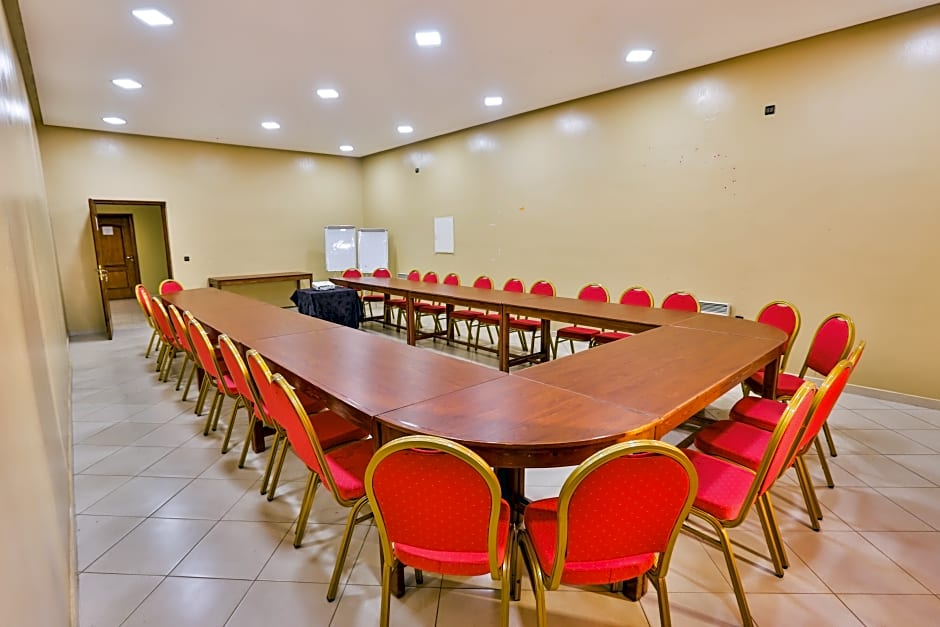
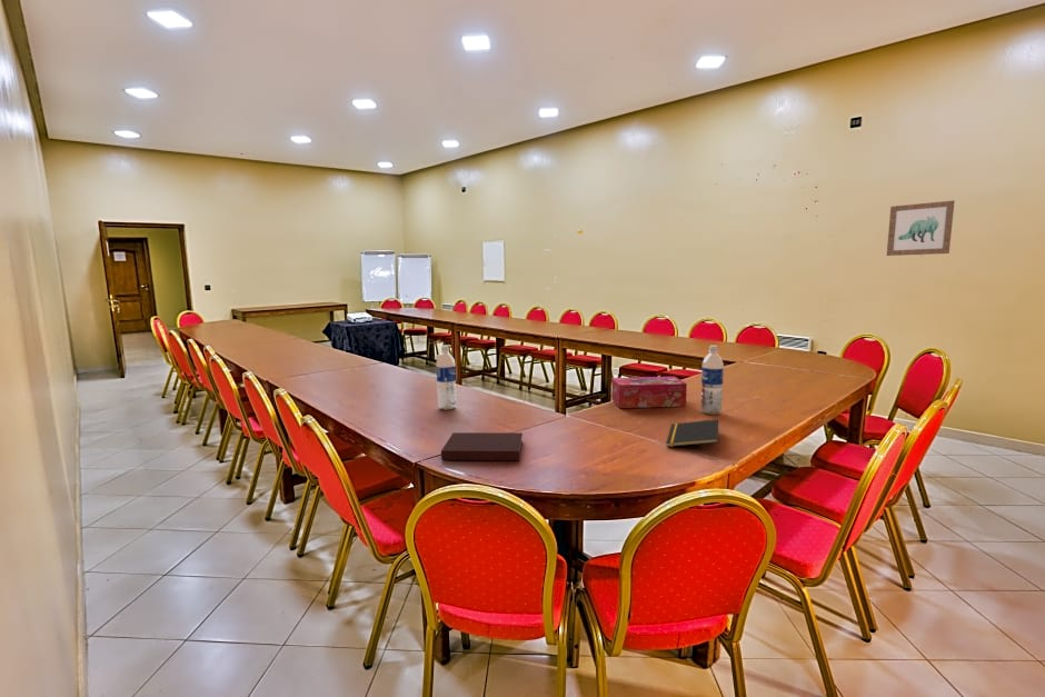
+ notepad (693, 432)
+ wall art (918, 229)
+ water bottle (711, 379)
+ notebook (484, 446)
+ tissue box (647, 391)
+ water bottle (446, 377)
